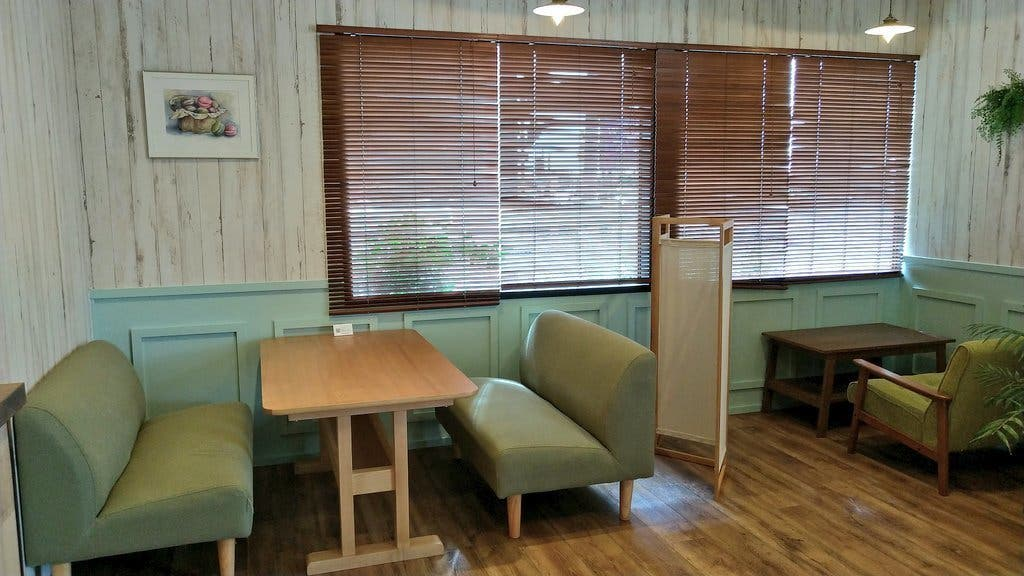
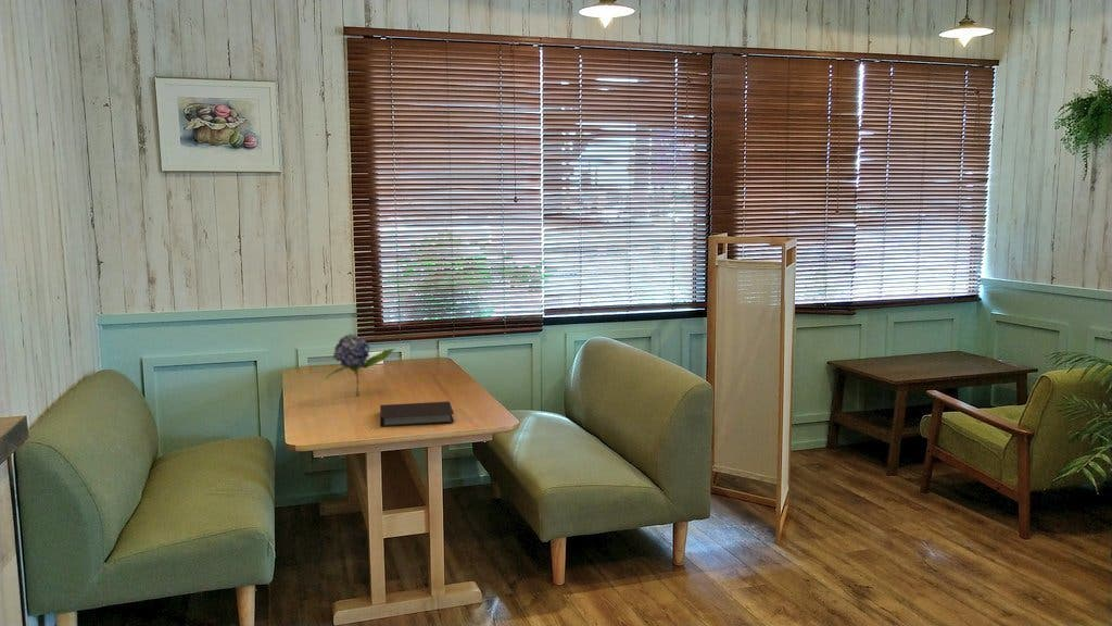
+ notebook (416, 413)
+ flower (361, 365)
